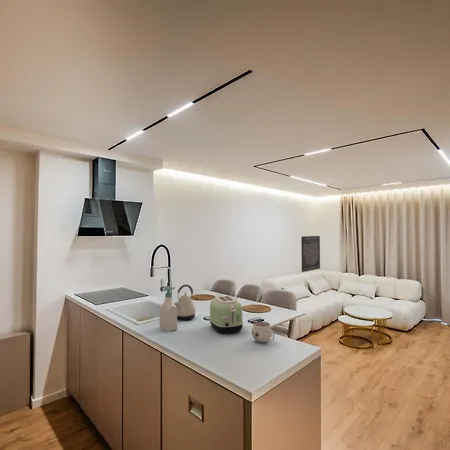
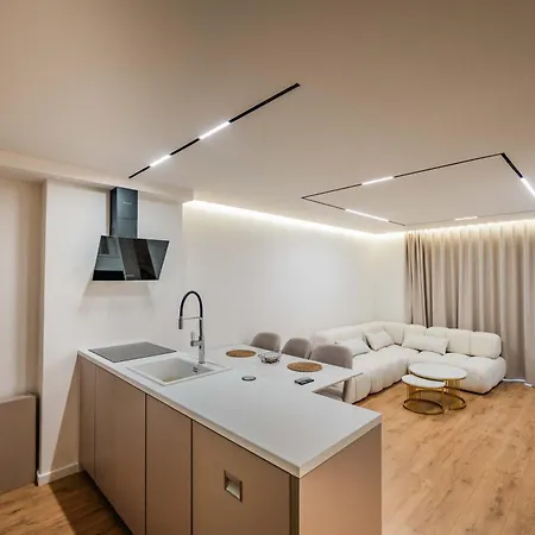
- kettle (184, 301)
- mug (264, 333)
- toaster (226, 313)
- wall art (311, 253)
- soap bottle (169, 307)
